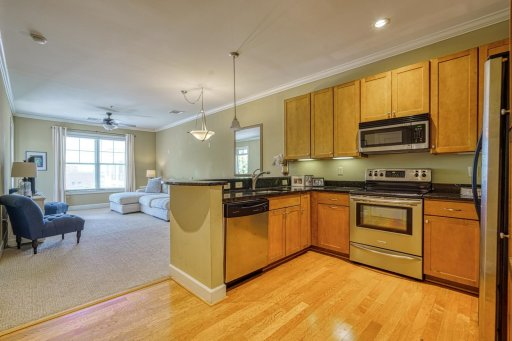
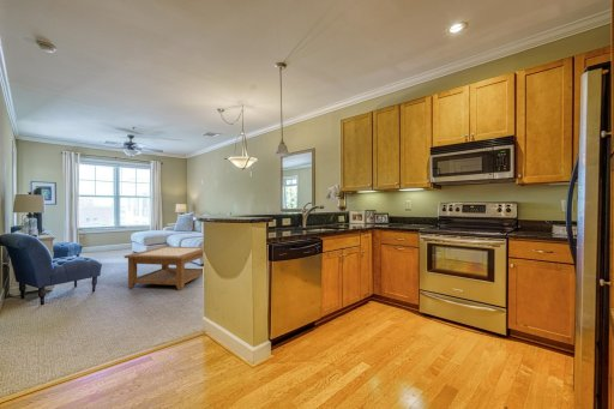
+ coffee table (171, 264)
